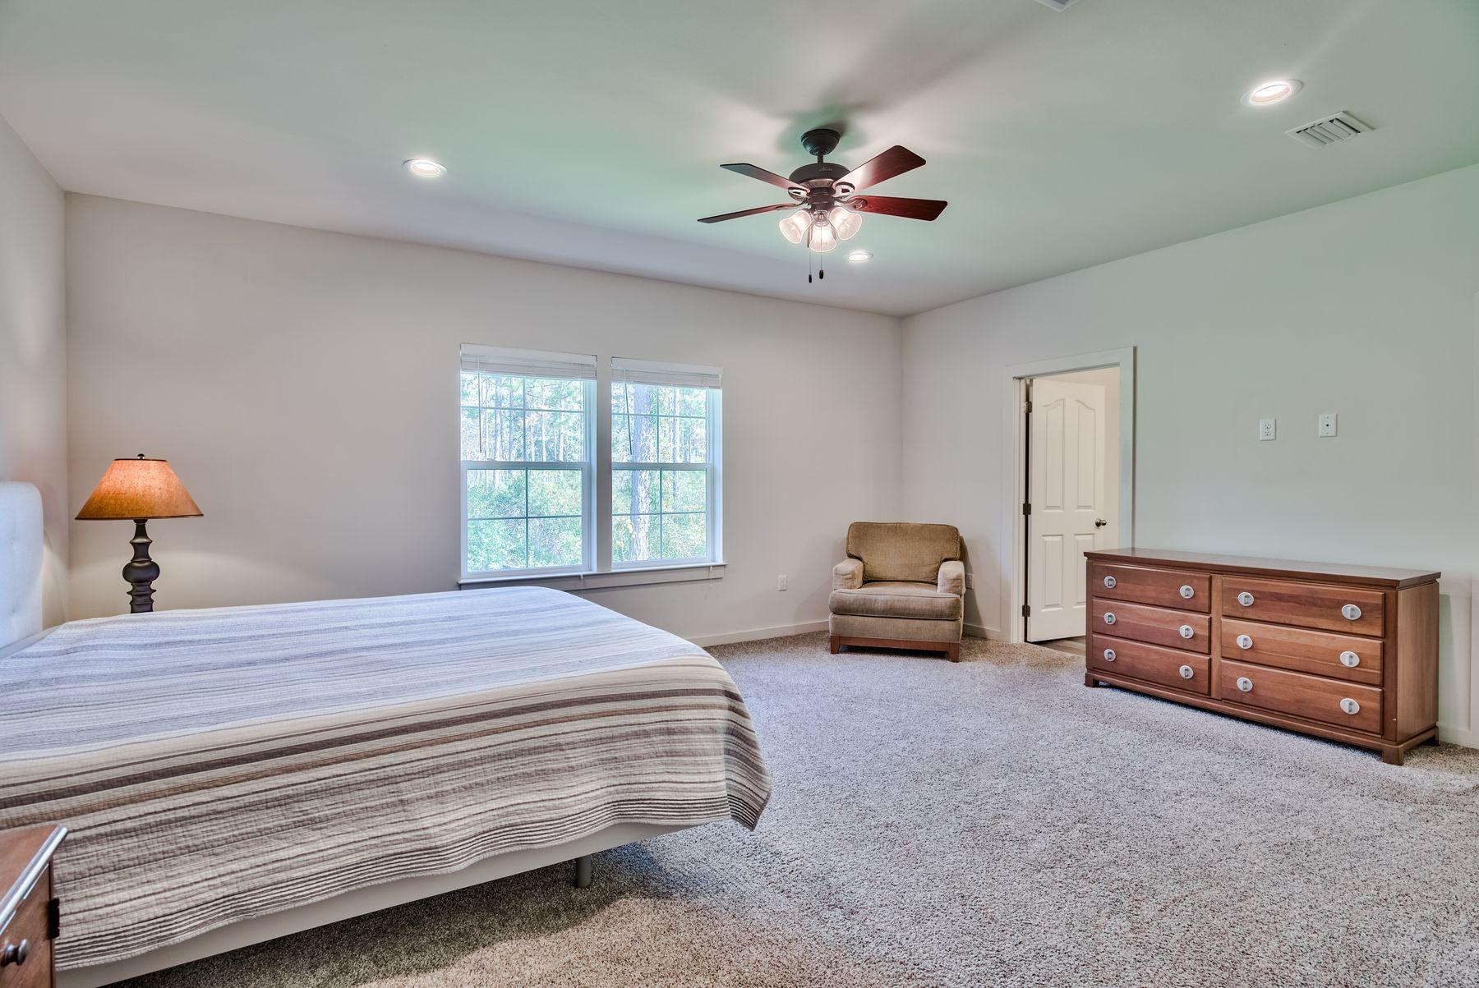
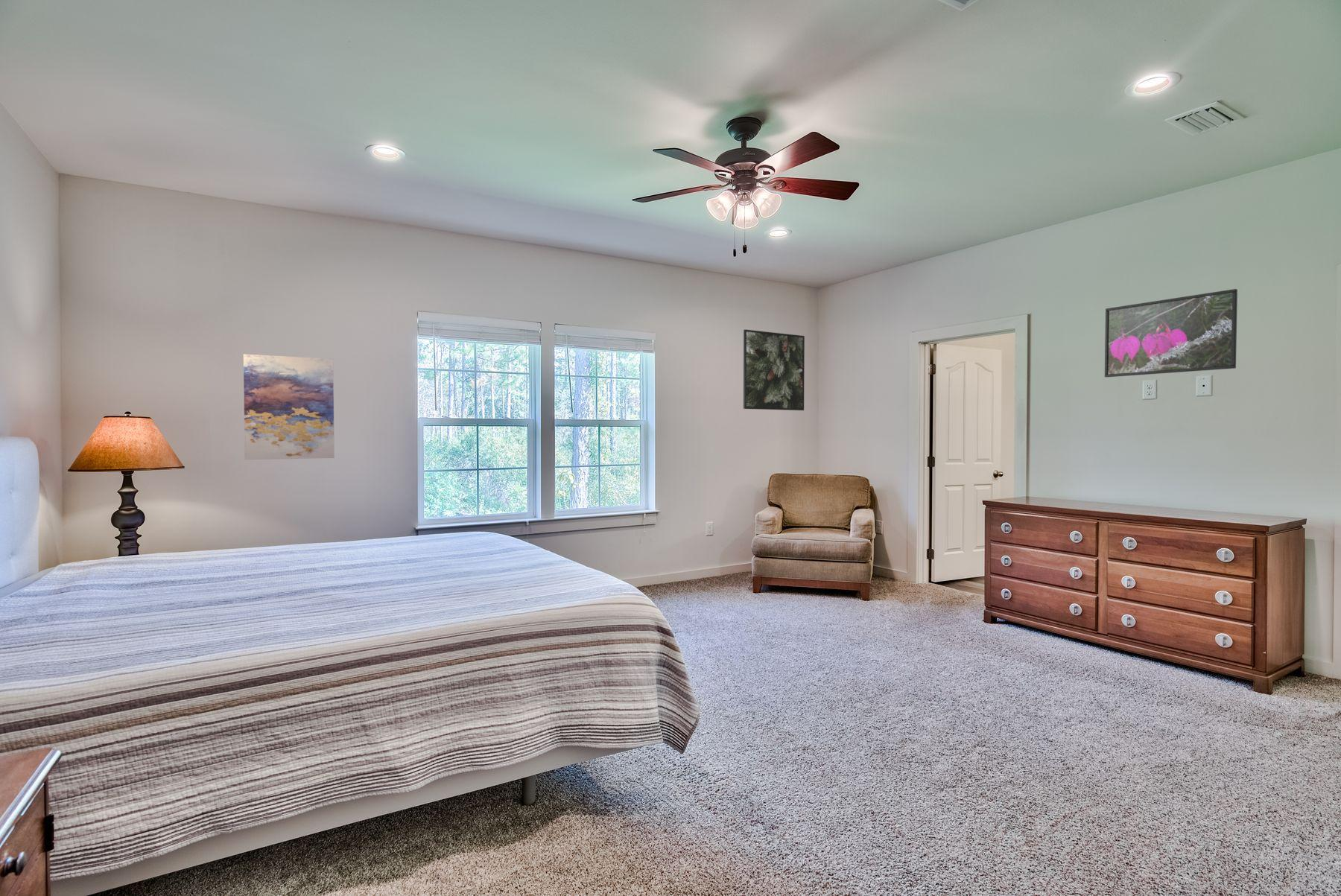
+ wall art (290, 407)
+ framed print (1166, 336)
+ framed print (775, 371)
